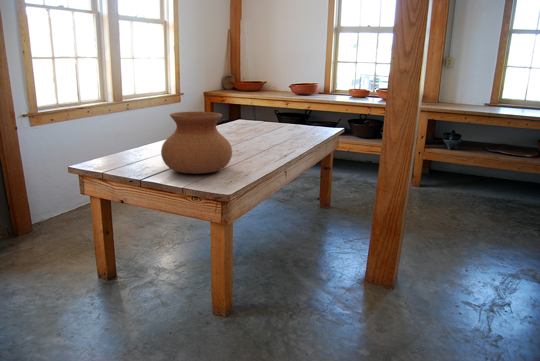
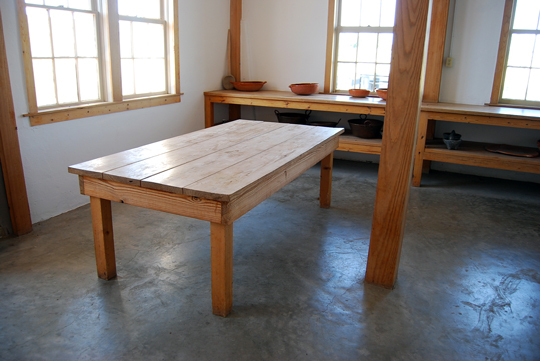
- clay pot (196, 142)
